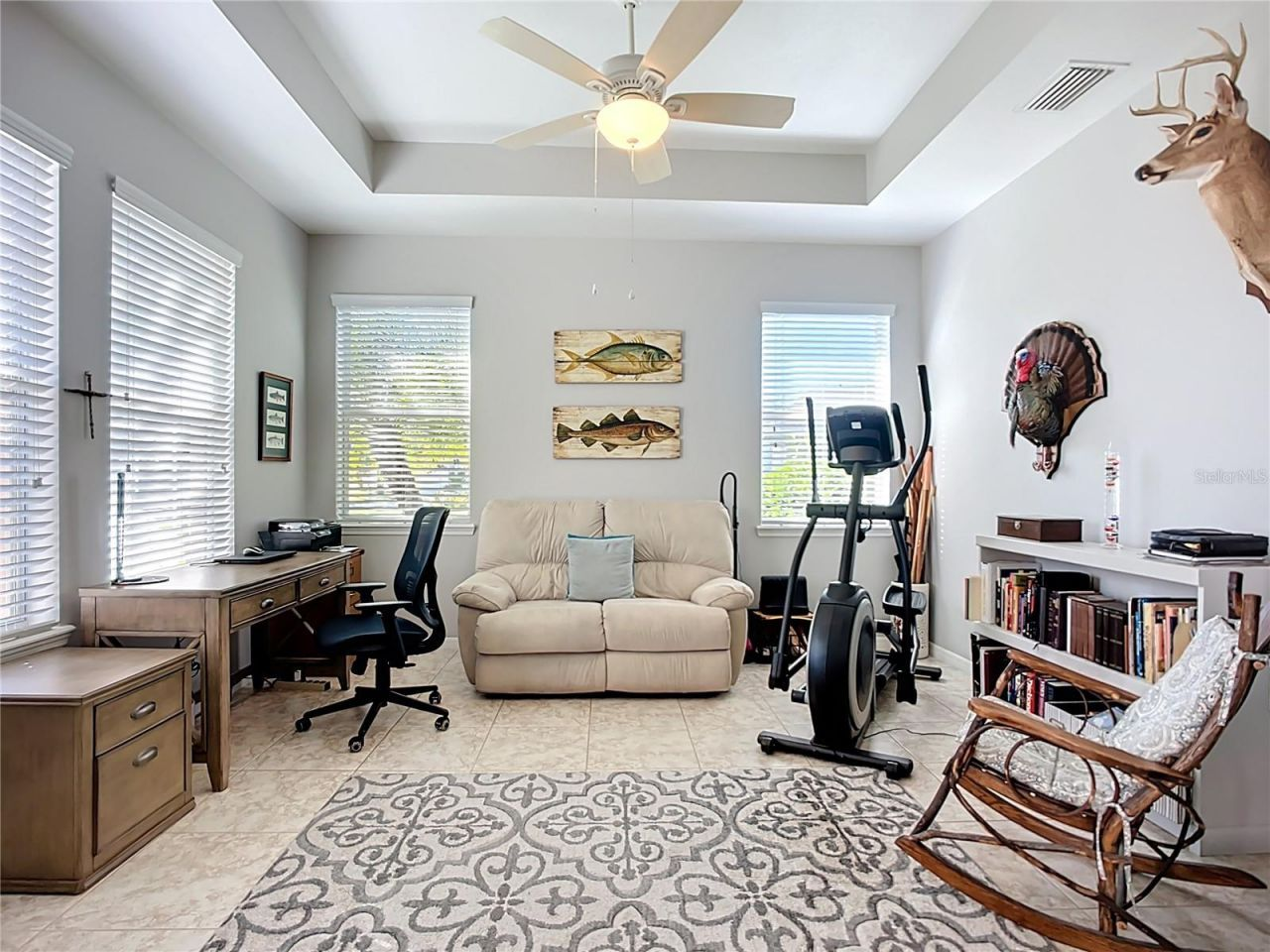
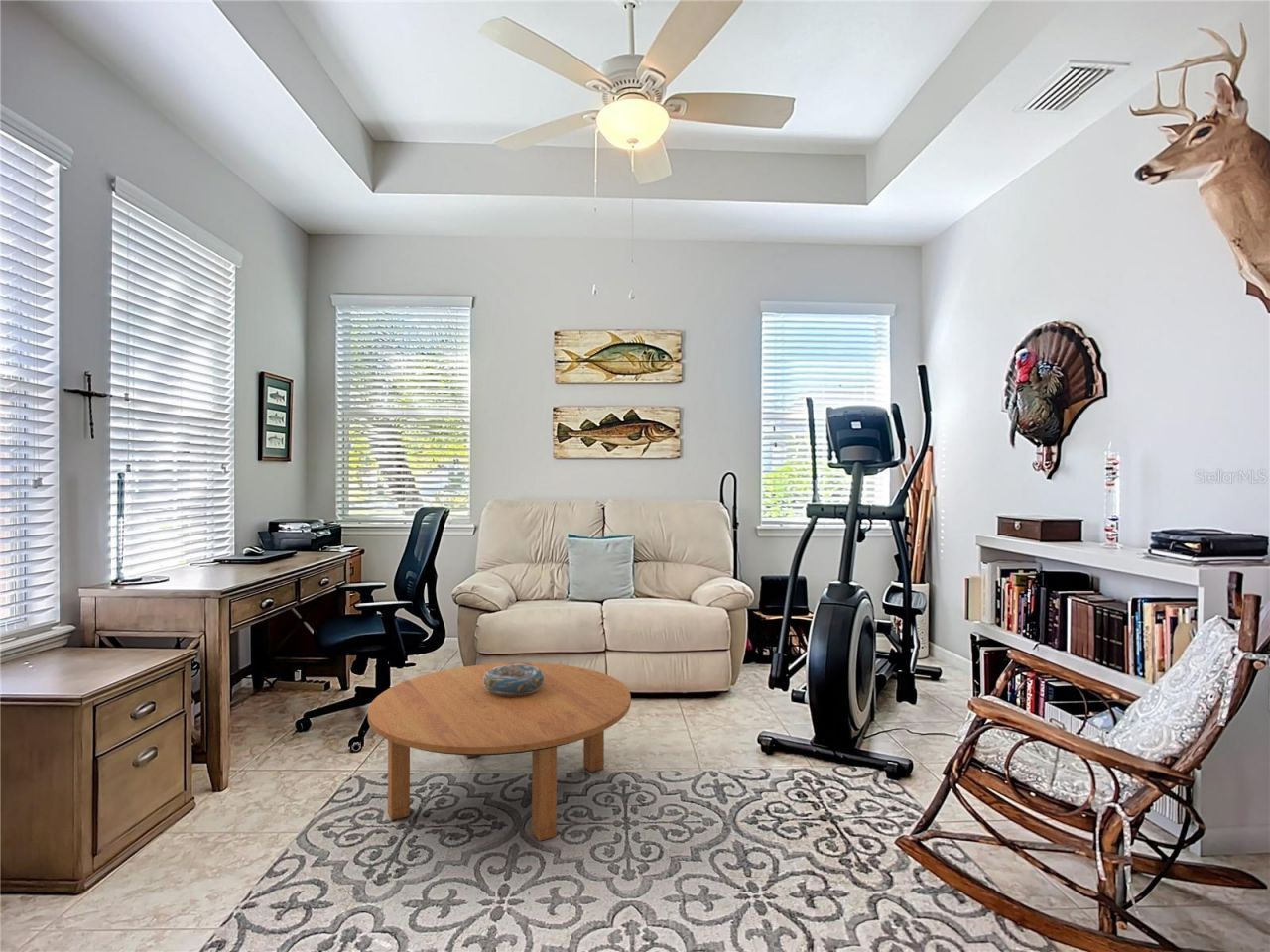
+ decorative bowl (514, 679)
+ coffee table (503, 743)
